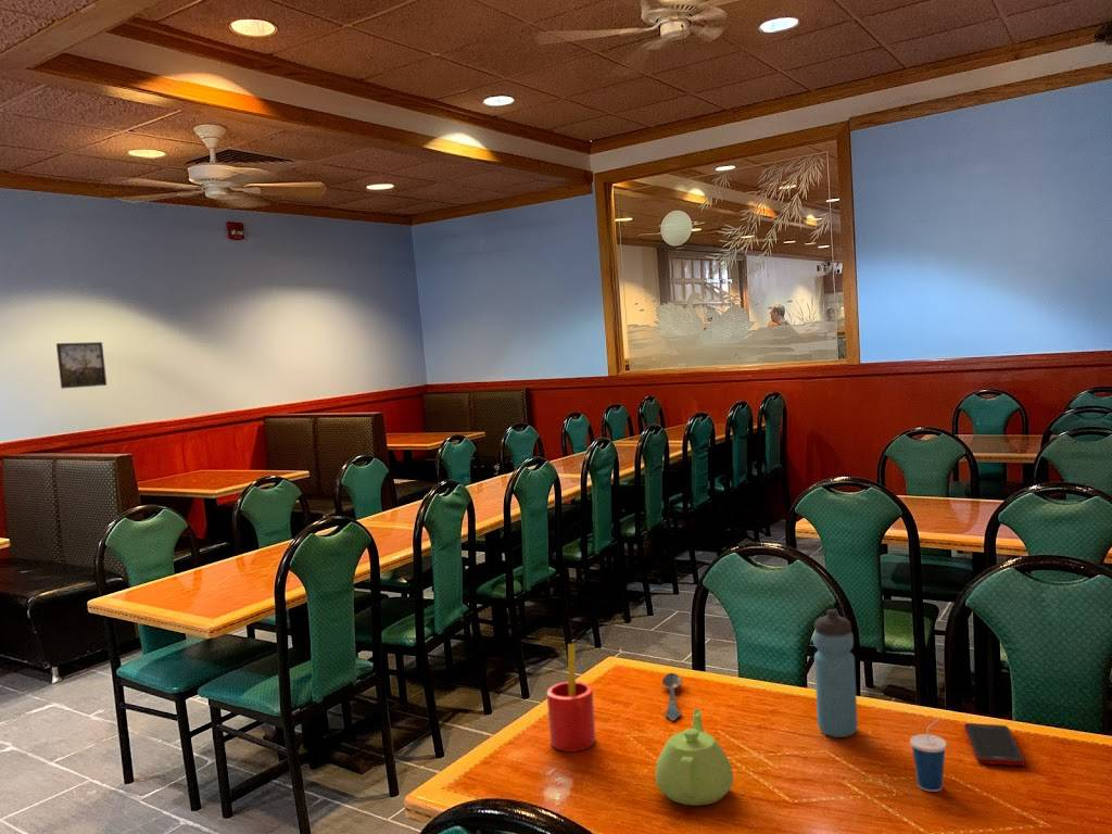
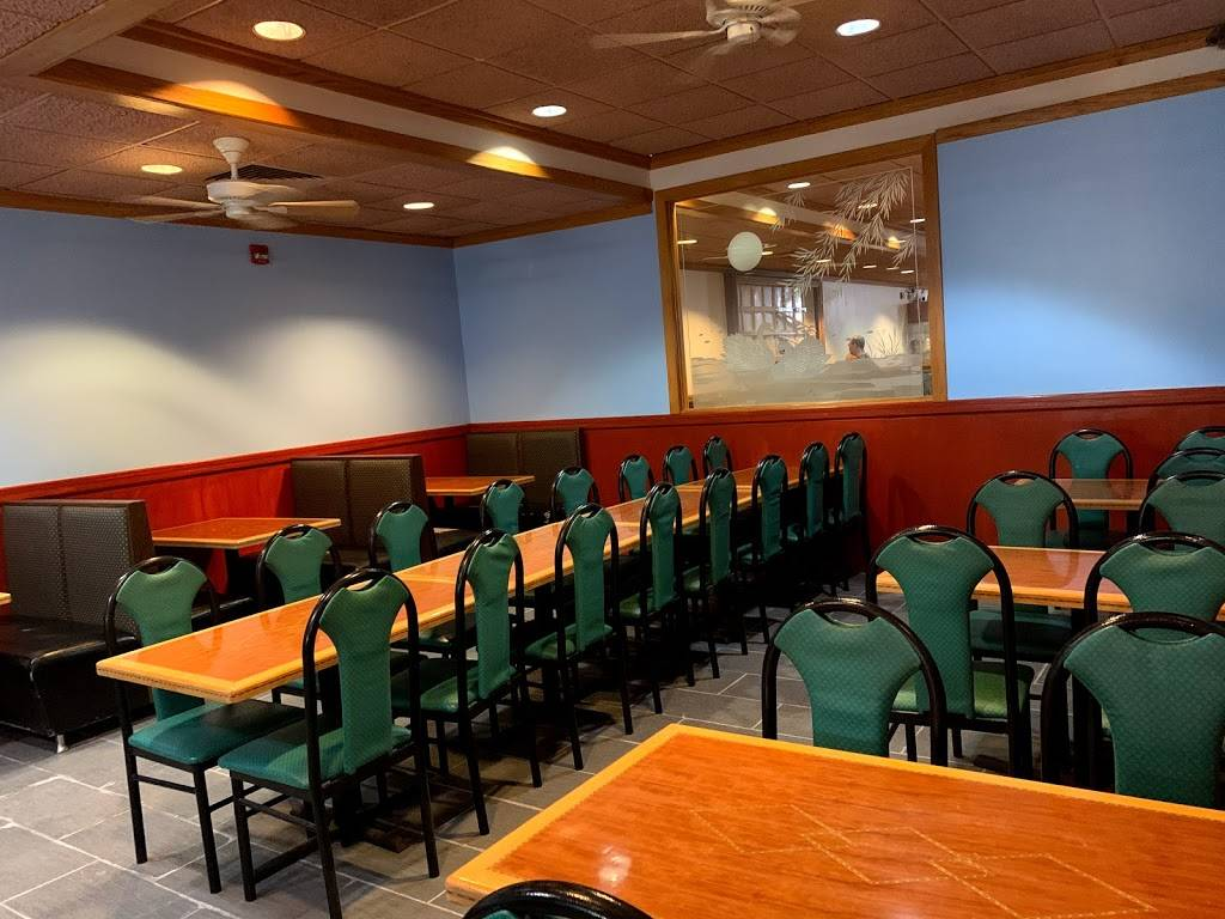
- spoon (672, 695)
- cell phone (993, 743)
- straw (570, 695)
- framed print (81, 365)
- cup (928, 751)
- water bottle (834, 670)
- teapot (693, 759)
